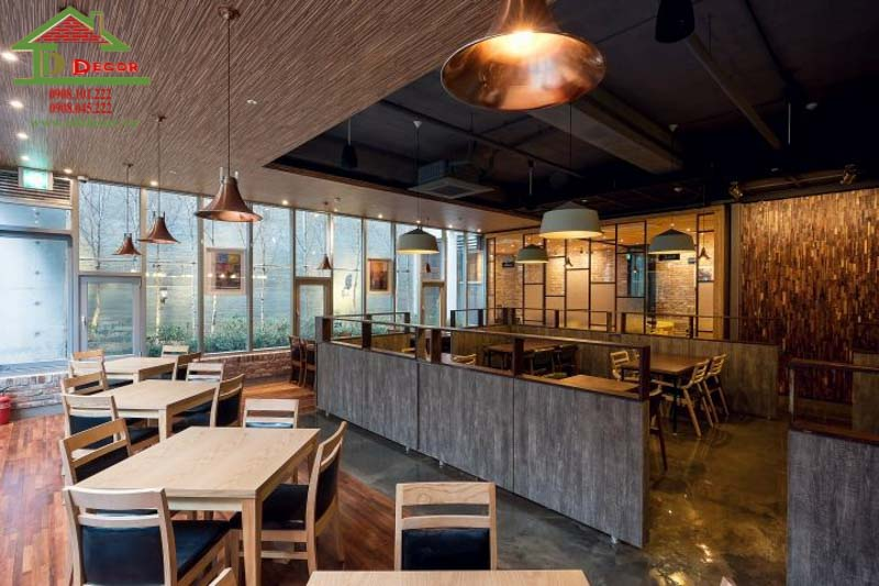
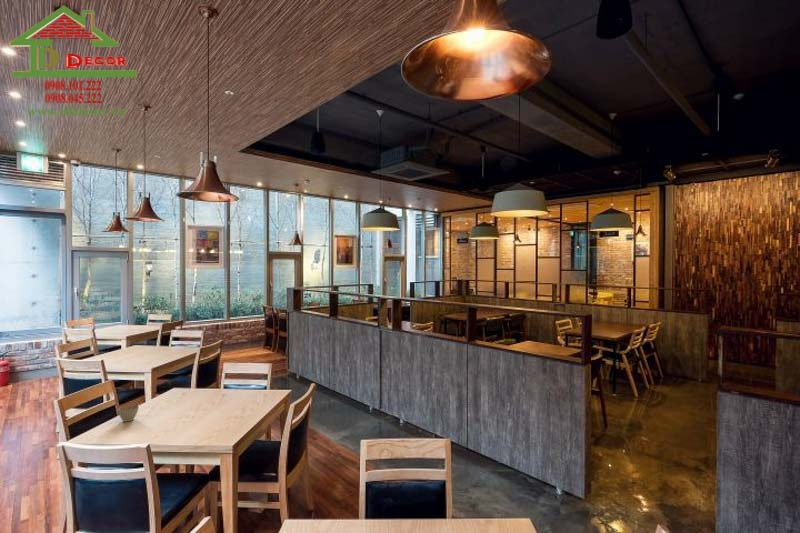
+ flower pot (128, 413)
